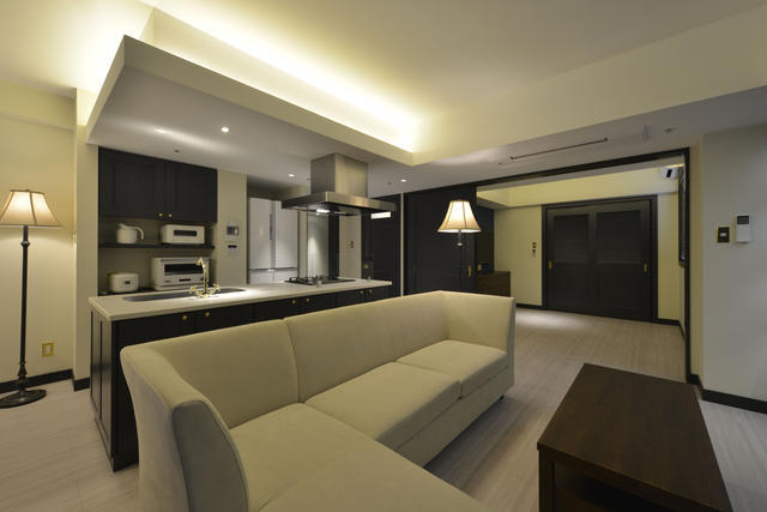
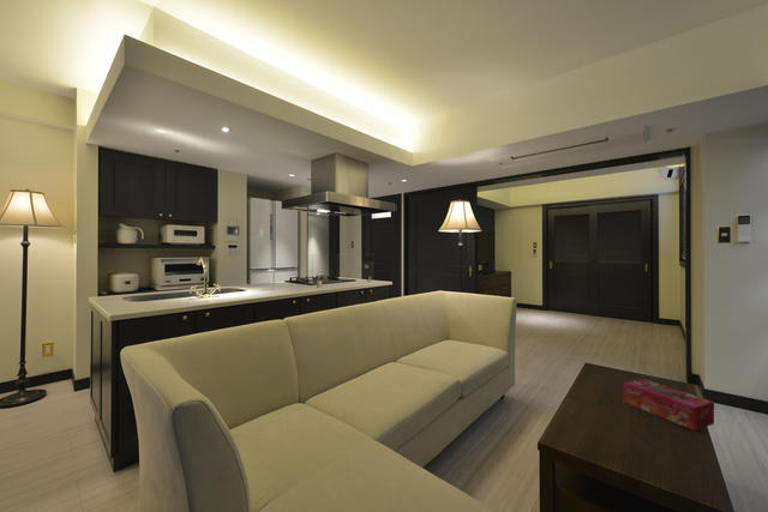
+ tissue box (665, 402)
